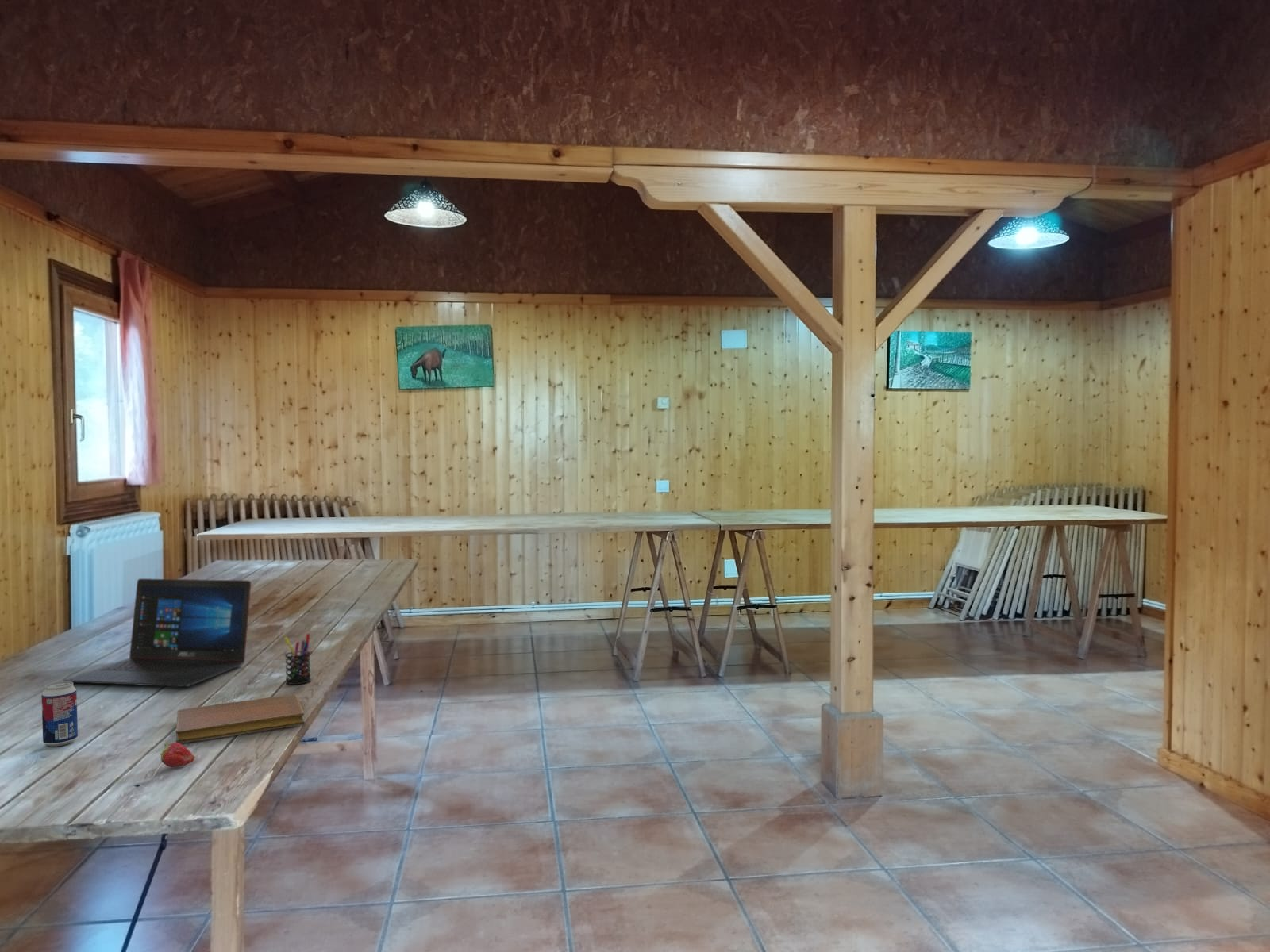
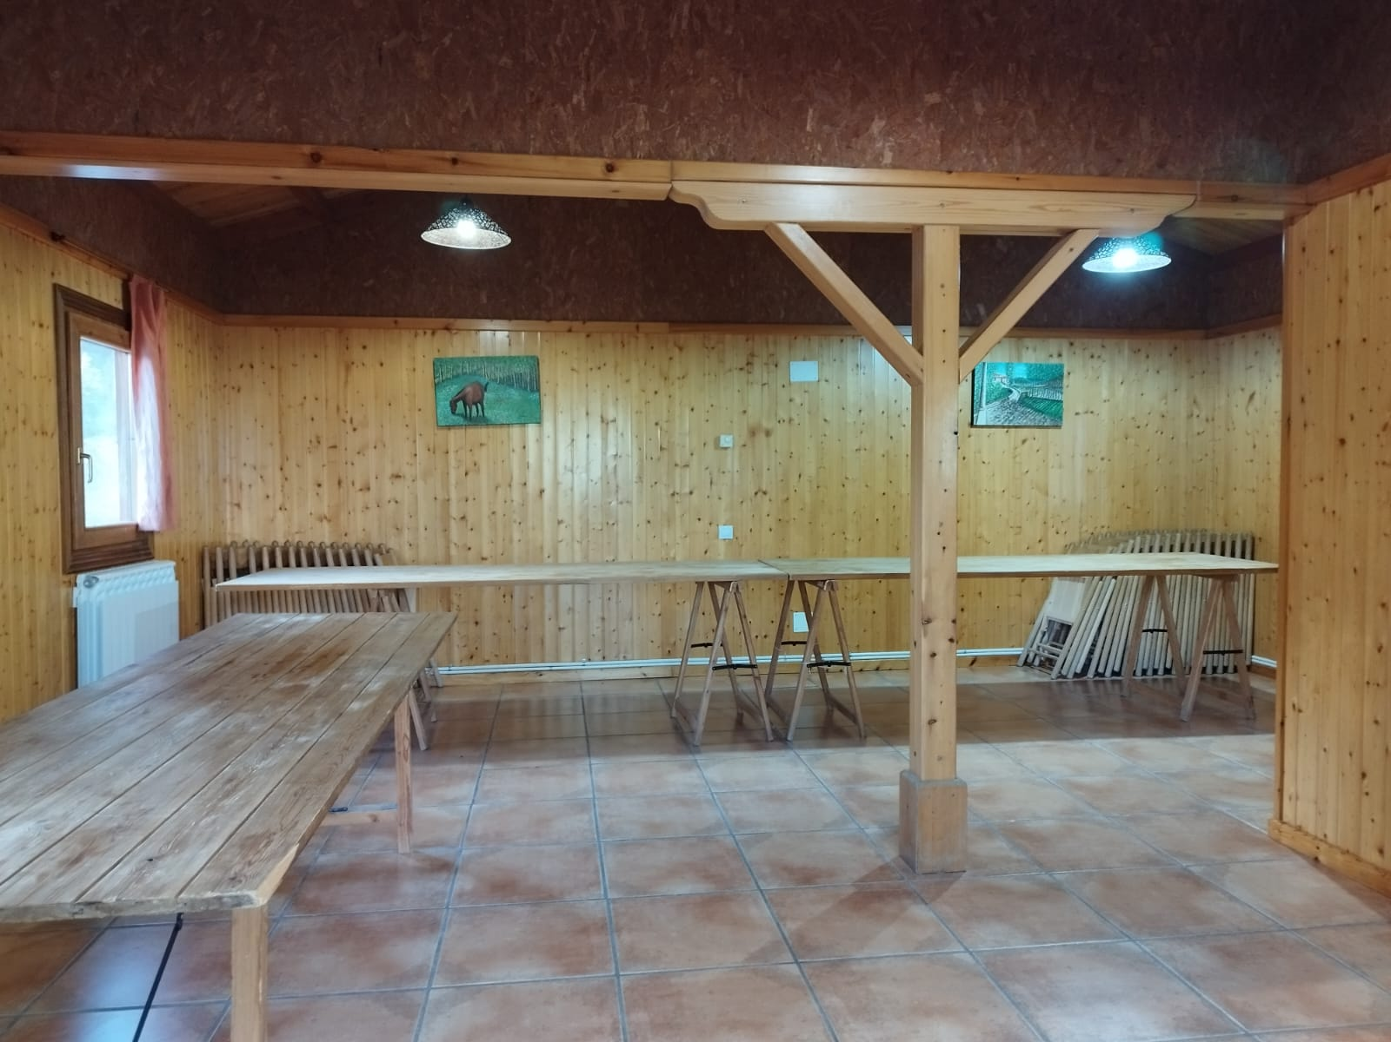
- laptop (161, 629)
- fruit (177, 753)
- notebook (241, 716)
- pen holder (300, 656)
- beverage can (60, 713)
